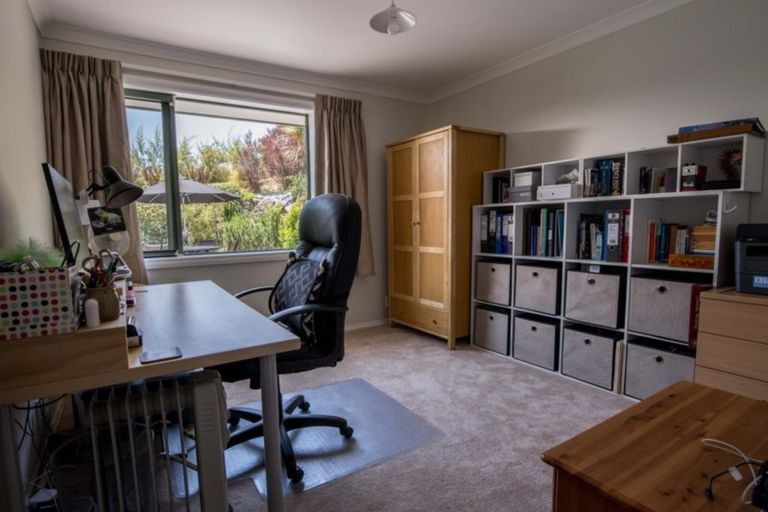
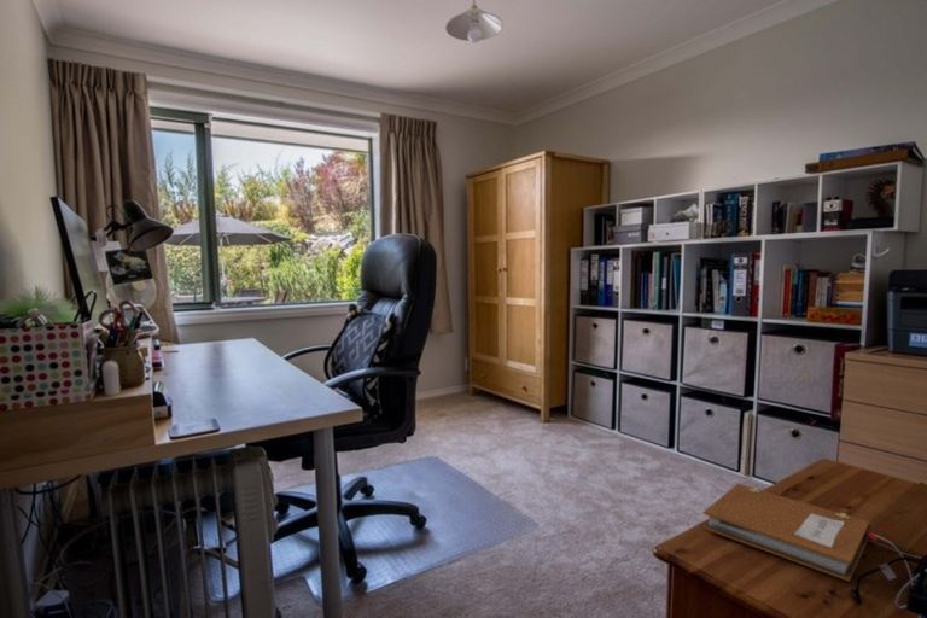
+ notebook (788, 524)
